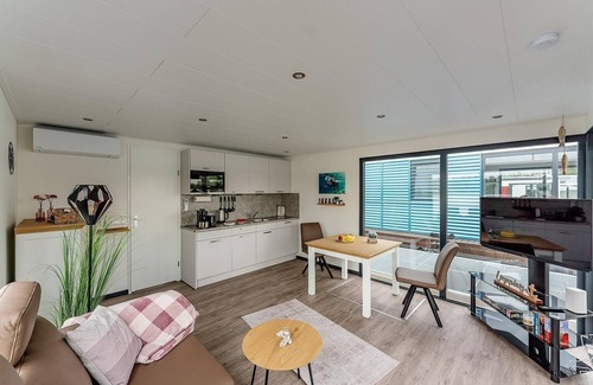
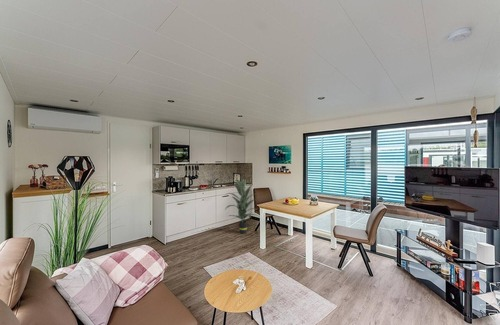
+ indoor plant (242, 205)
